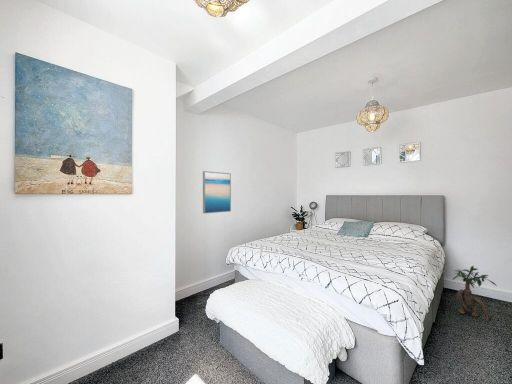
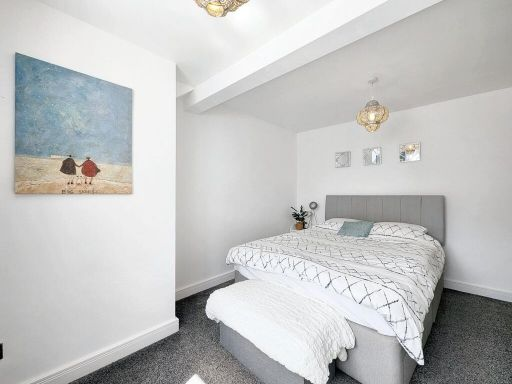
- decorative plant (470, 291)
- wall art (217, 192)
